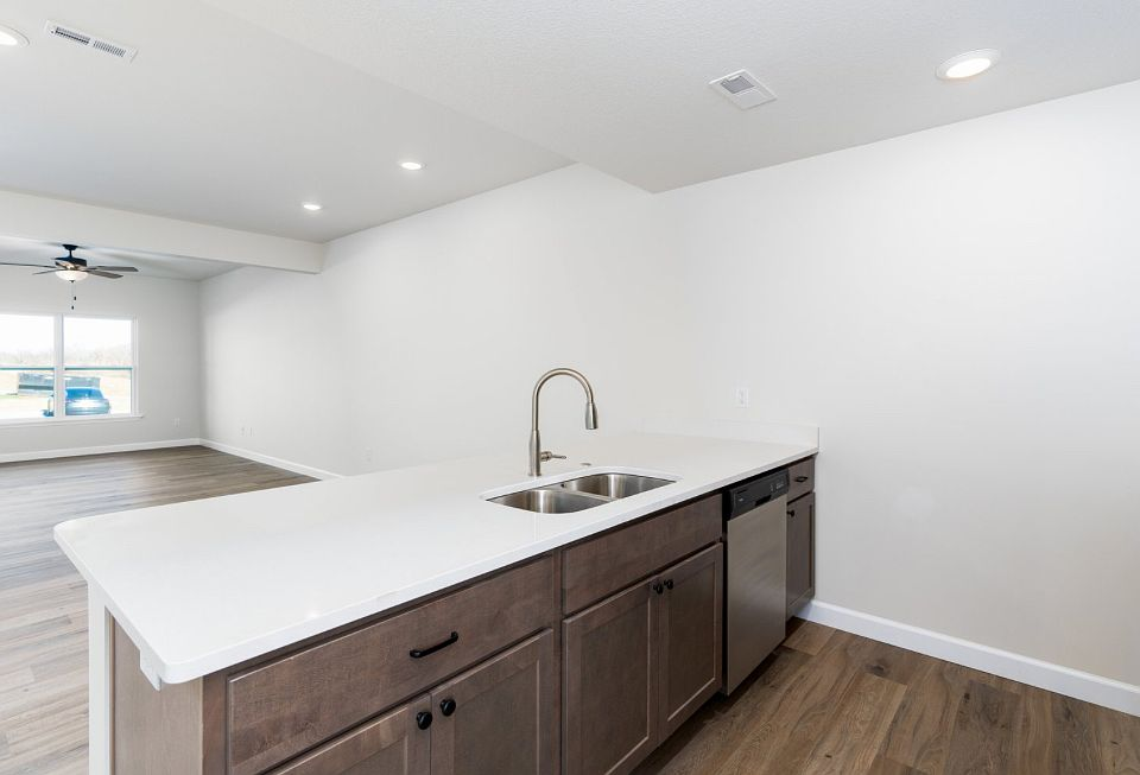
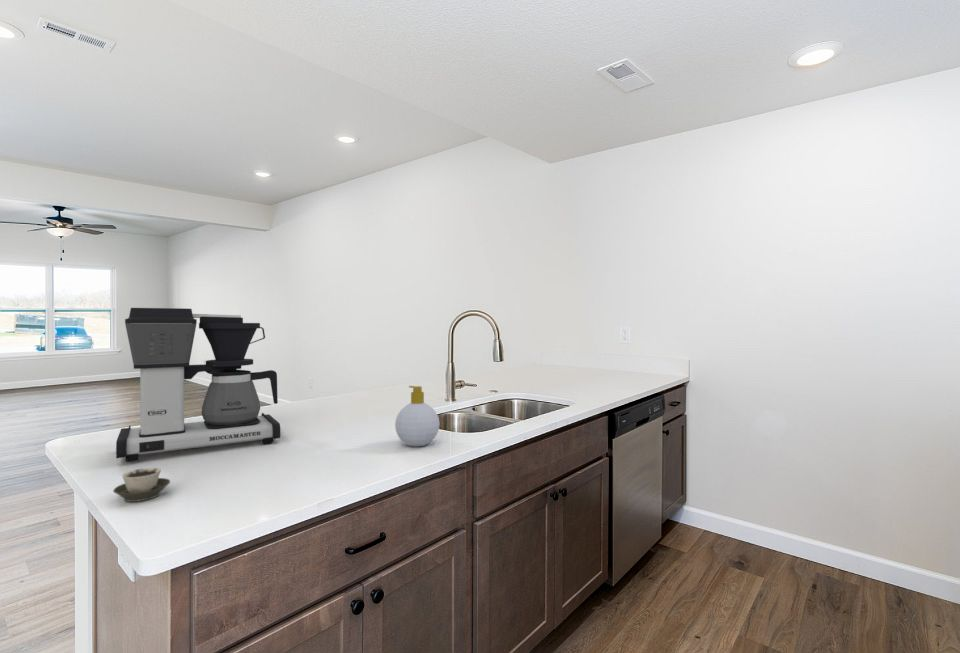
+ cup (142, 484)
+ coffee maker (208, 373)
+ soap bottle (417, 415)
